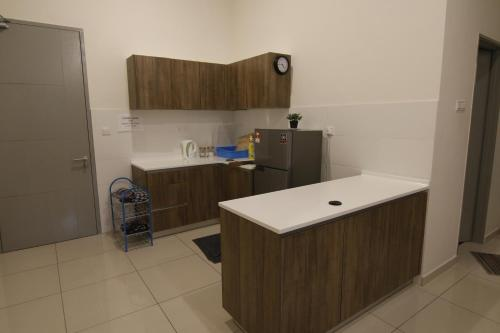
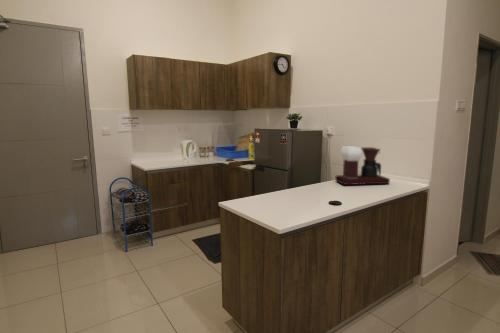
+ coffee maker (363, 165)
